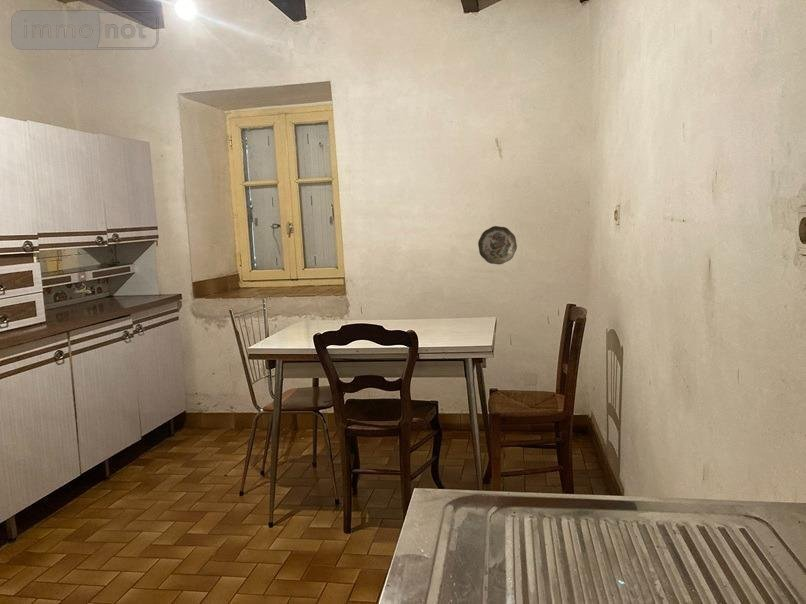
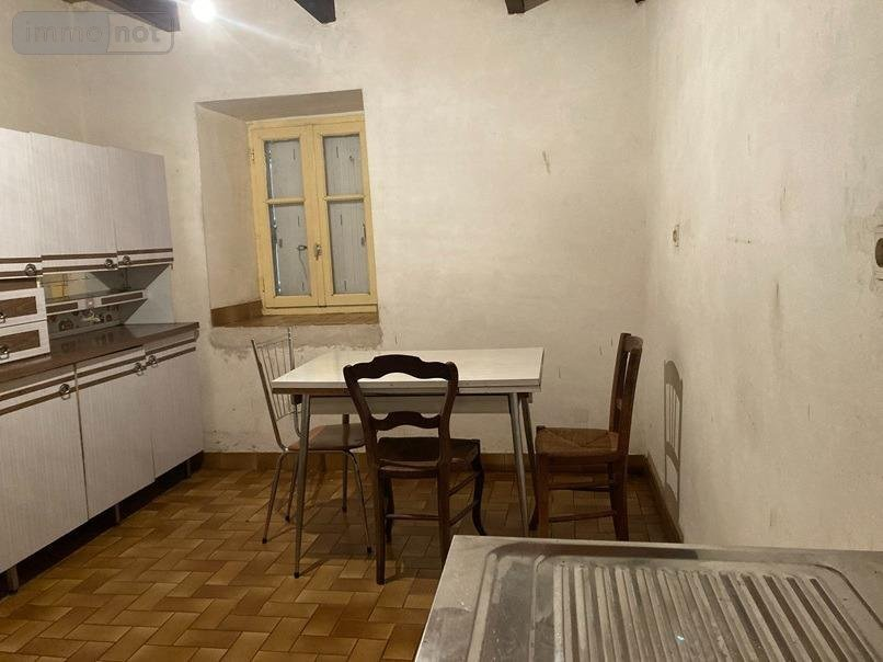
- decorative plate (497, 245)
